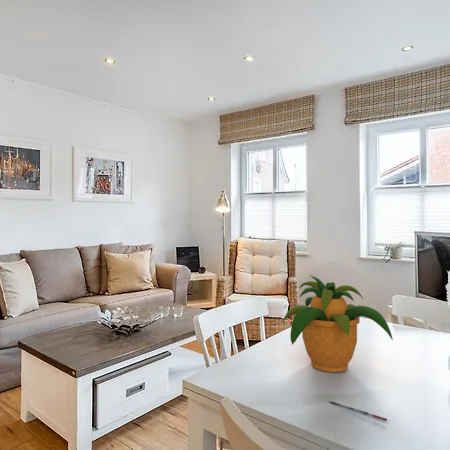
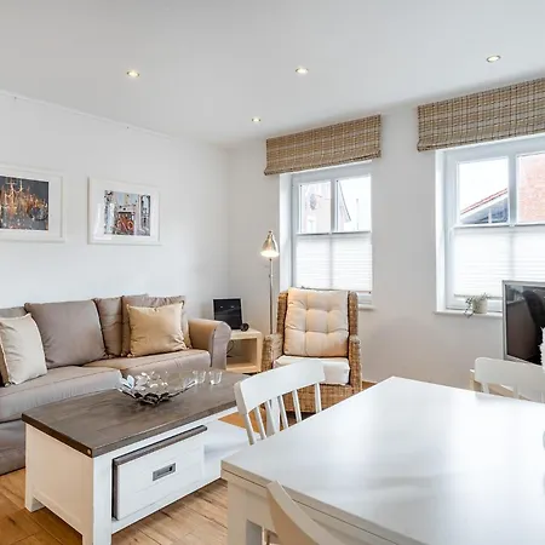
- potted plant (326, 319)
- pen (356, 410)
